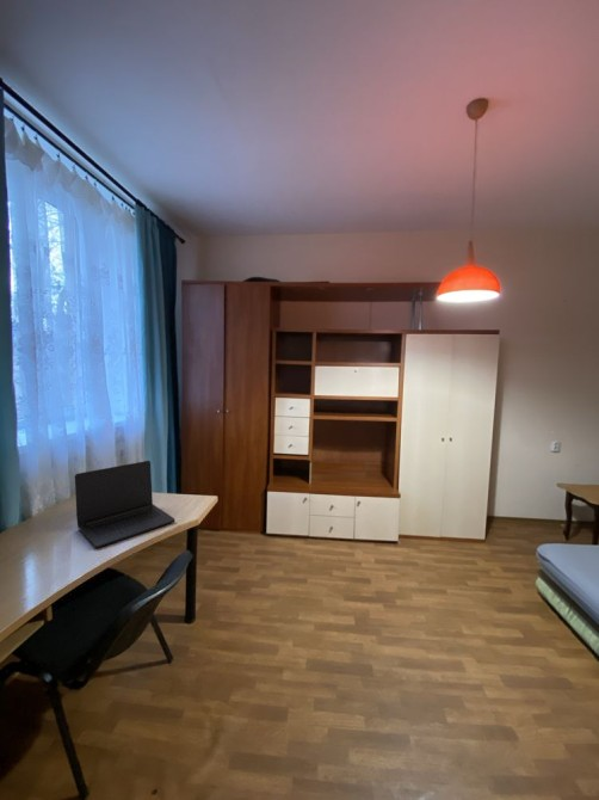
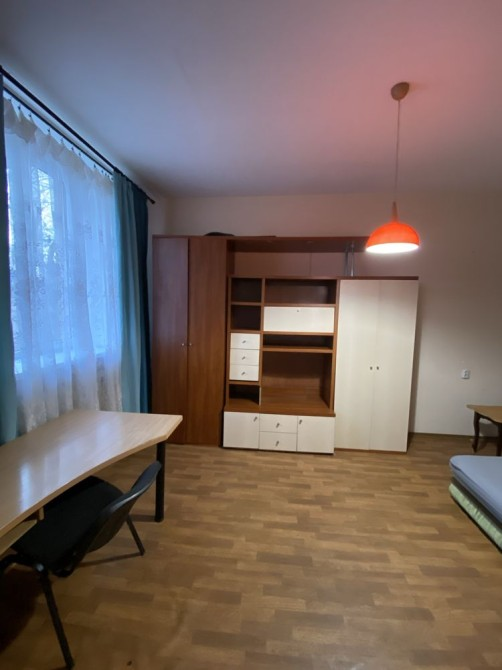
- laptop (126, 498)
